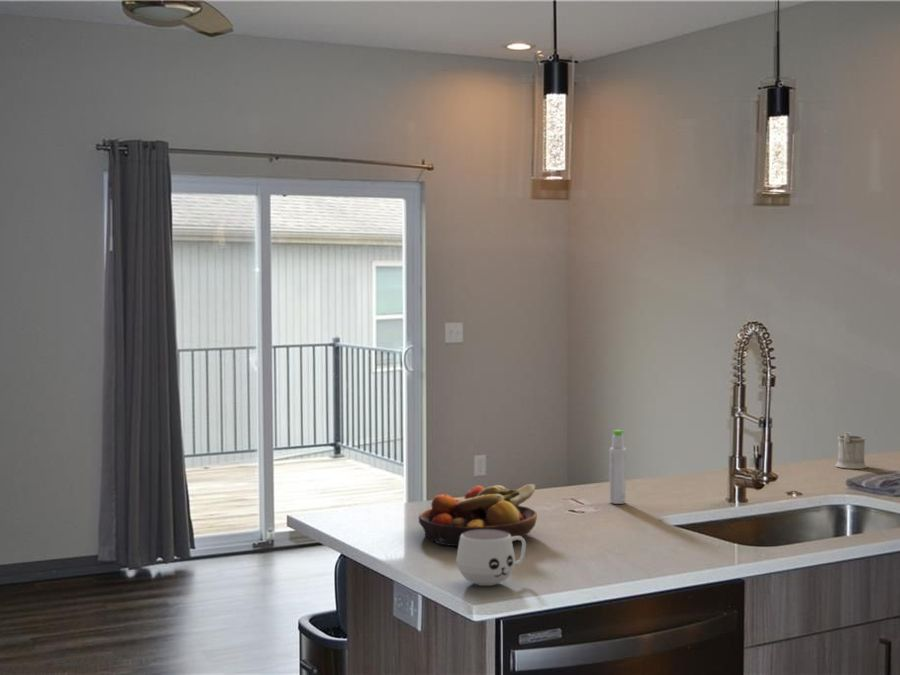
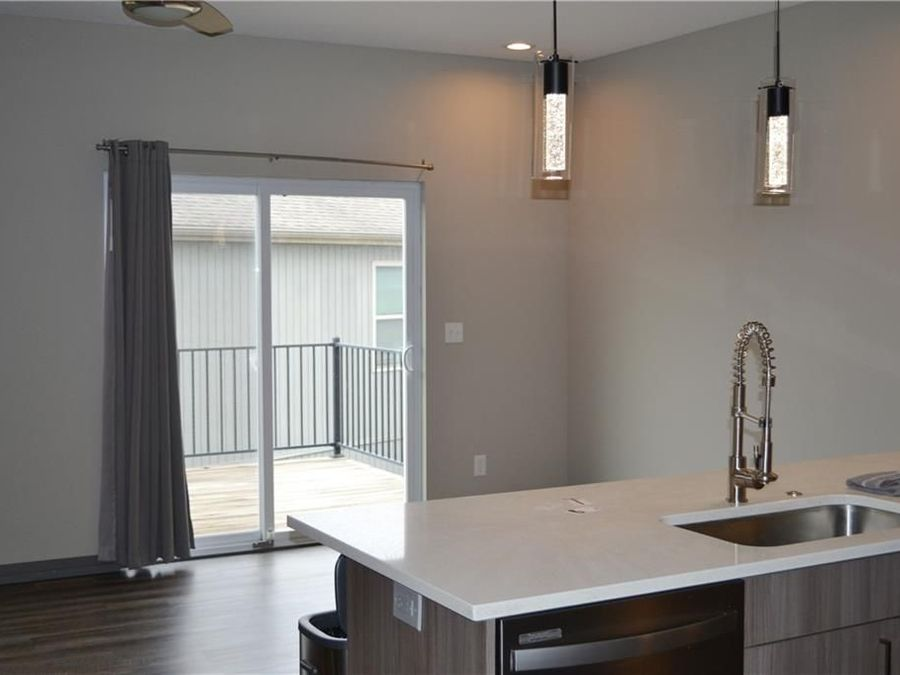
- fruit bowl (478, 509)
- mug (494, 556)
- bottle (617, 466)
- mug (849, 449)
